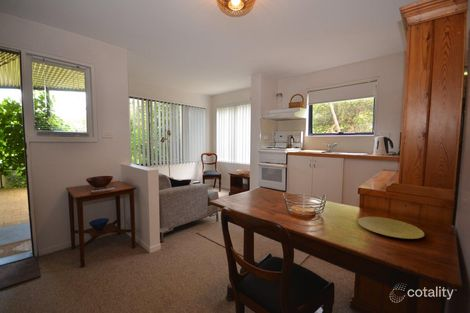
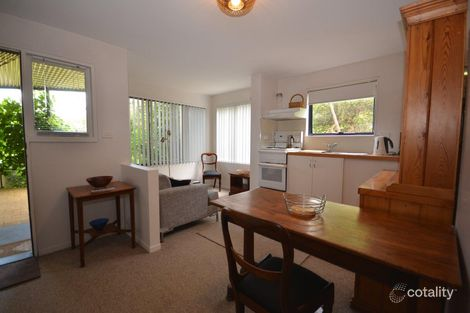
- plate (388, 227)
